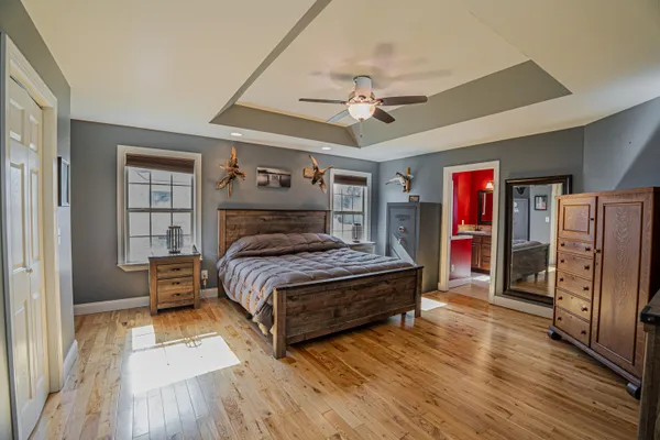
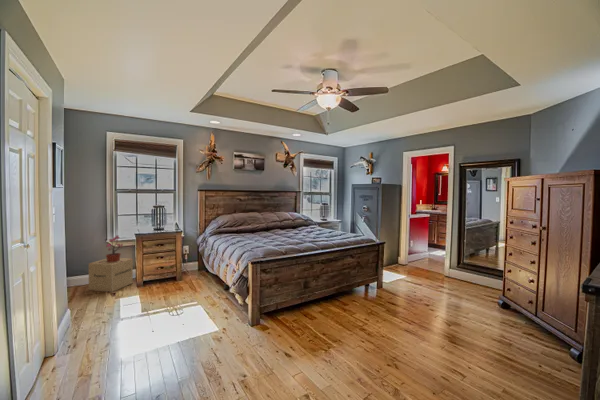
+ potted plant (111, 248)
+ cardboard box (111, 273)
